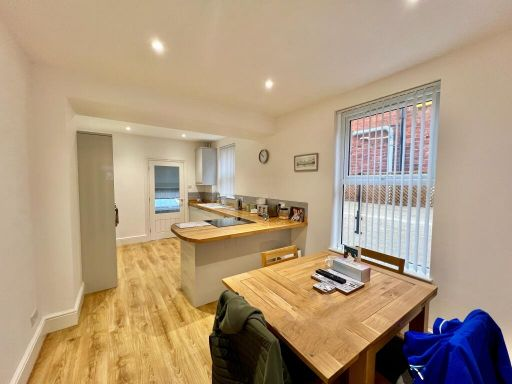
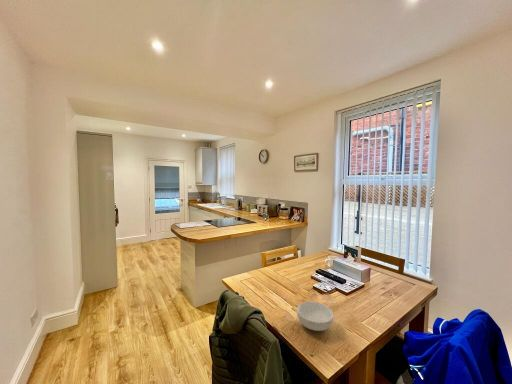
+ cereal bowl (314, 317)
